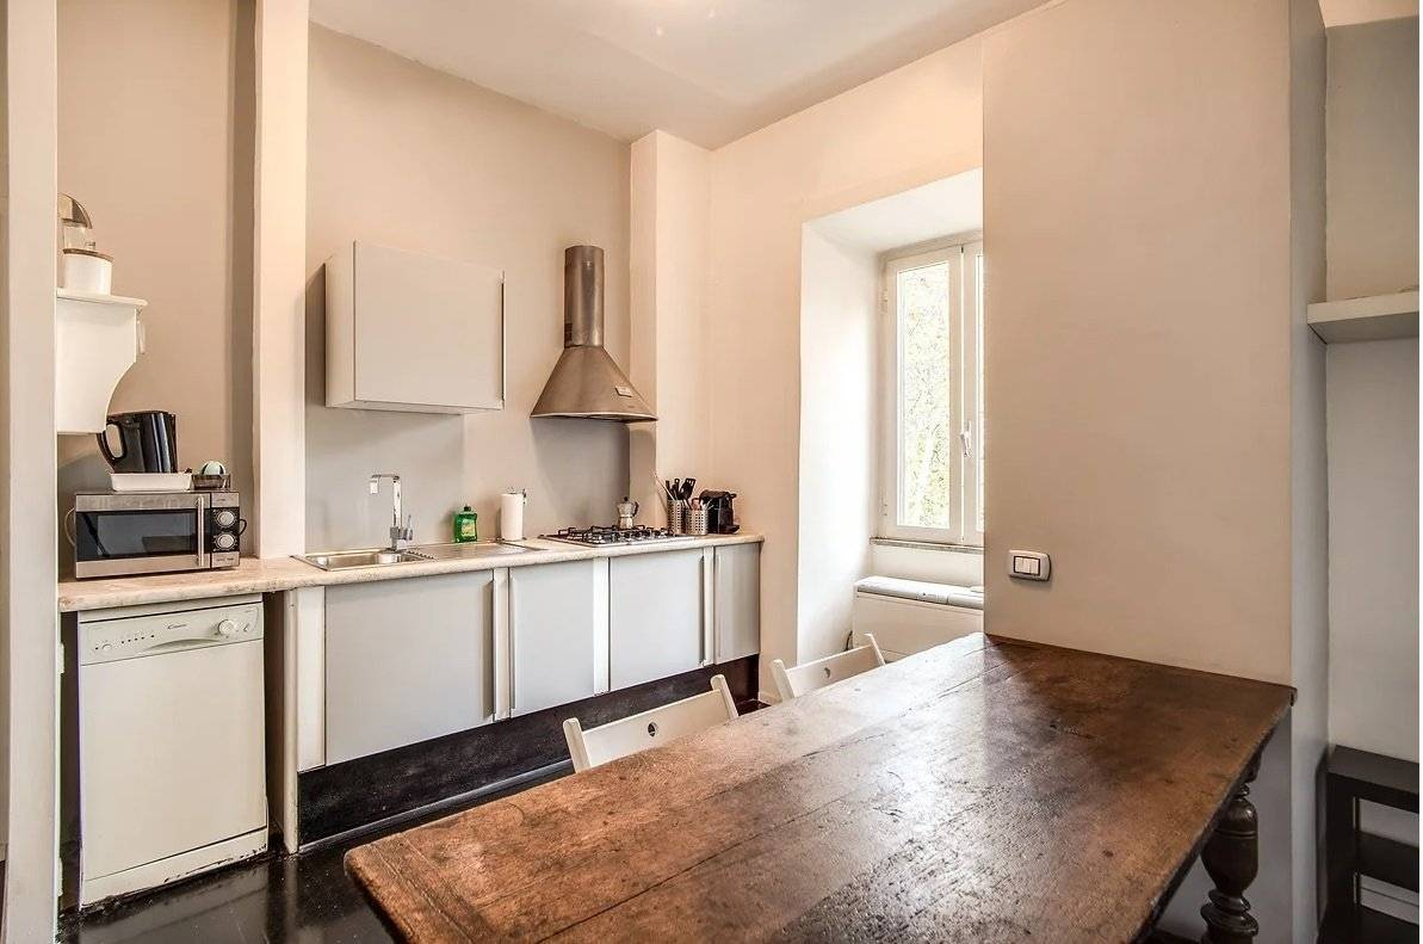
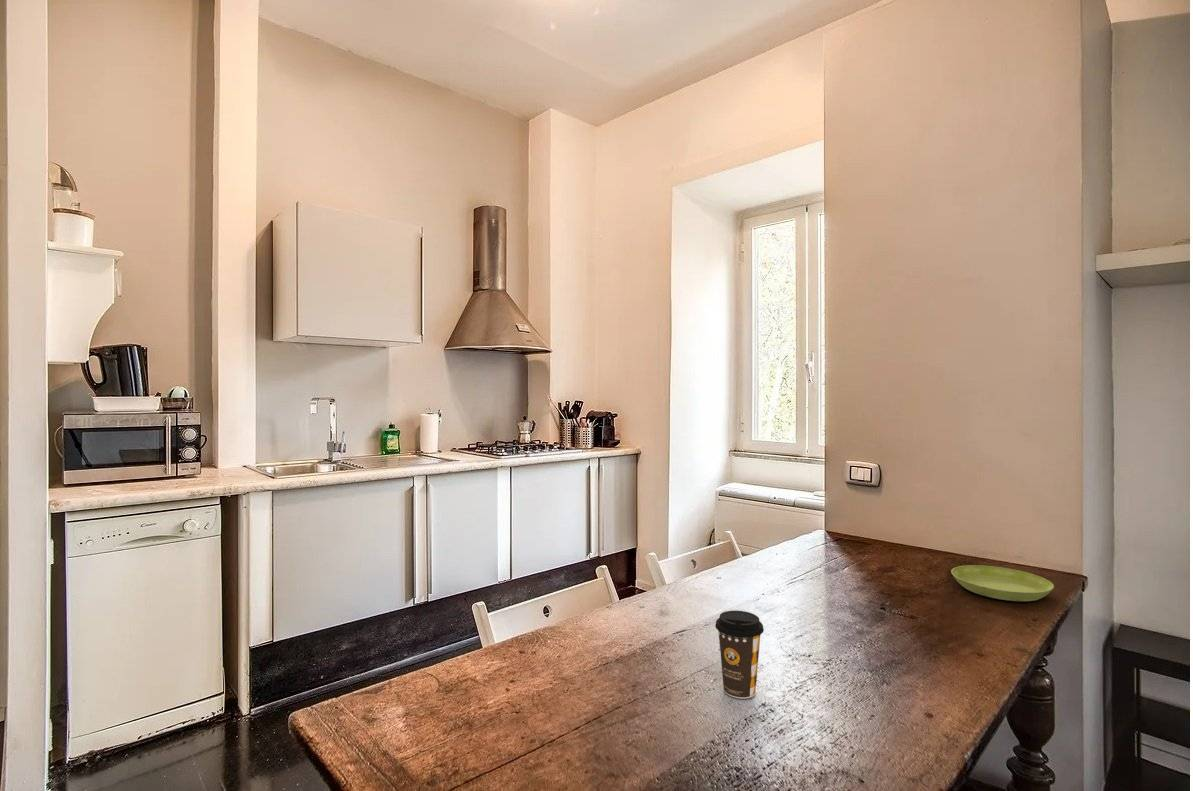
+ saucer (1000, 583)
+ coffee cup (739, 654)
